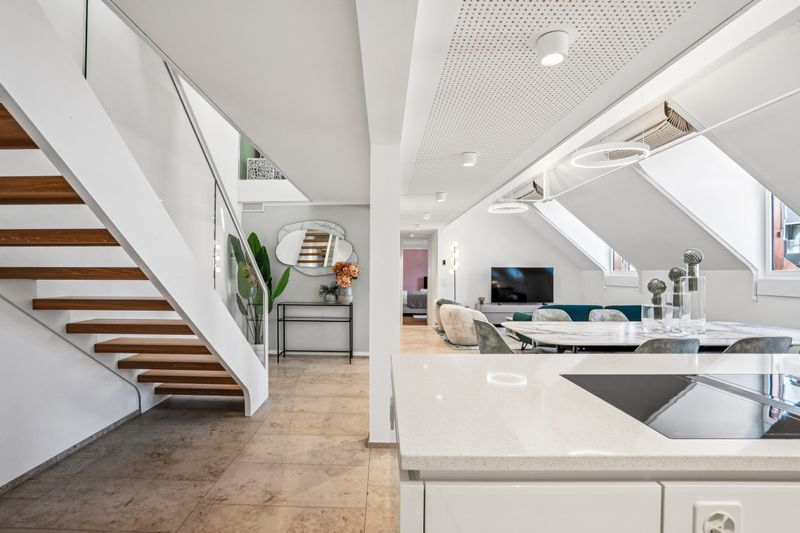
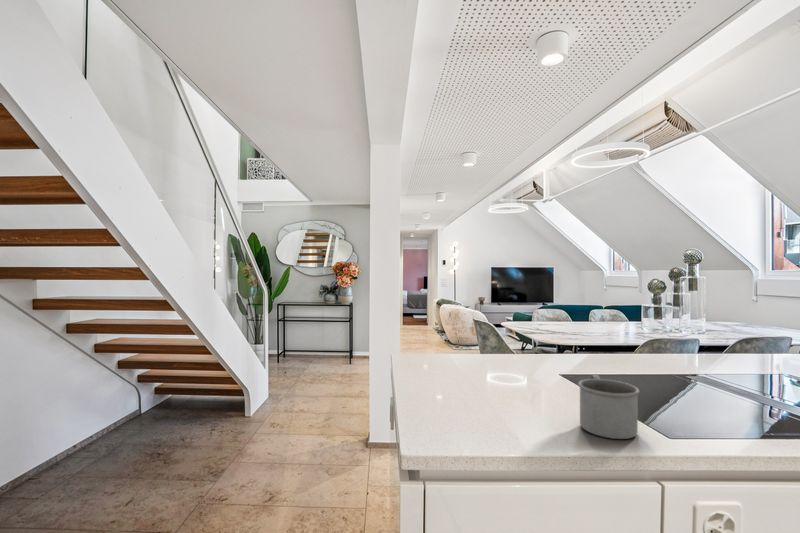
+ mug (605, 405)
